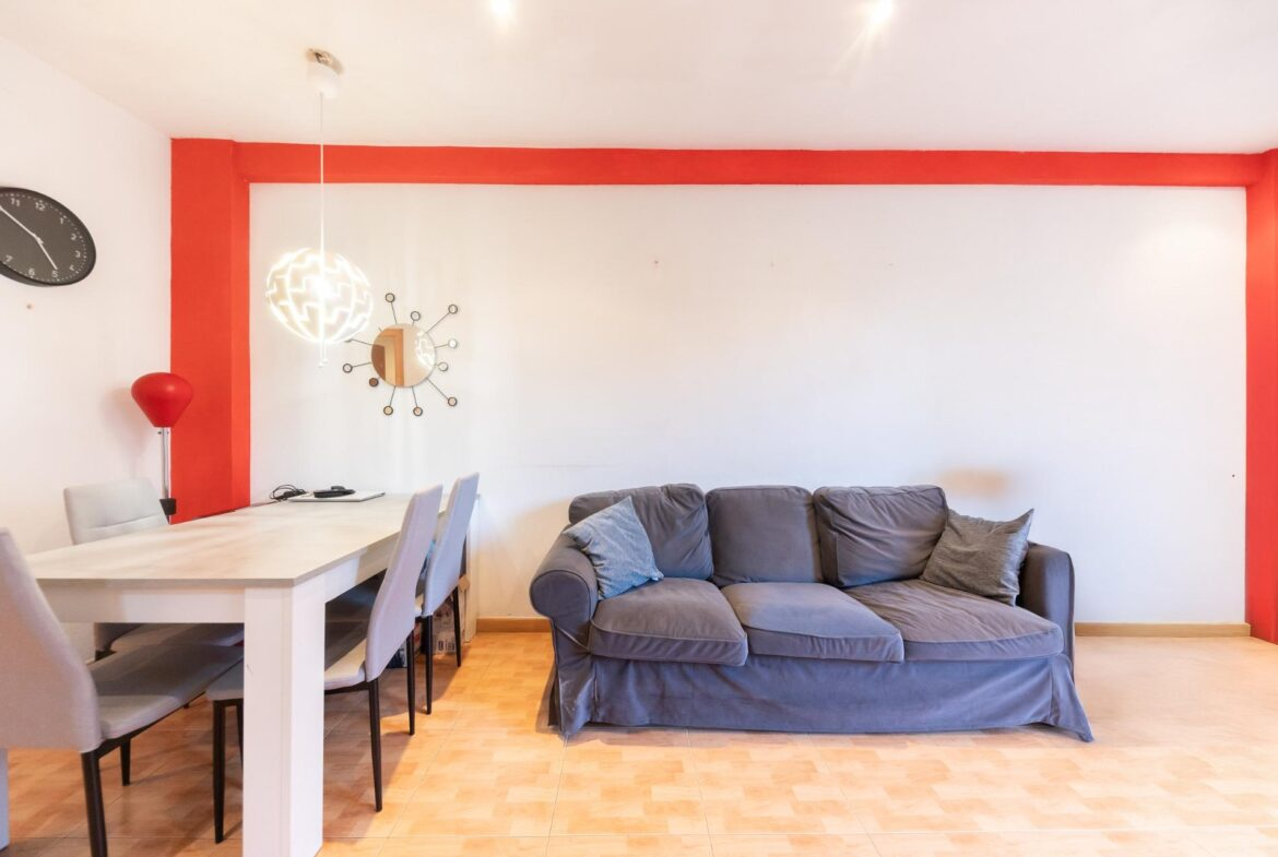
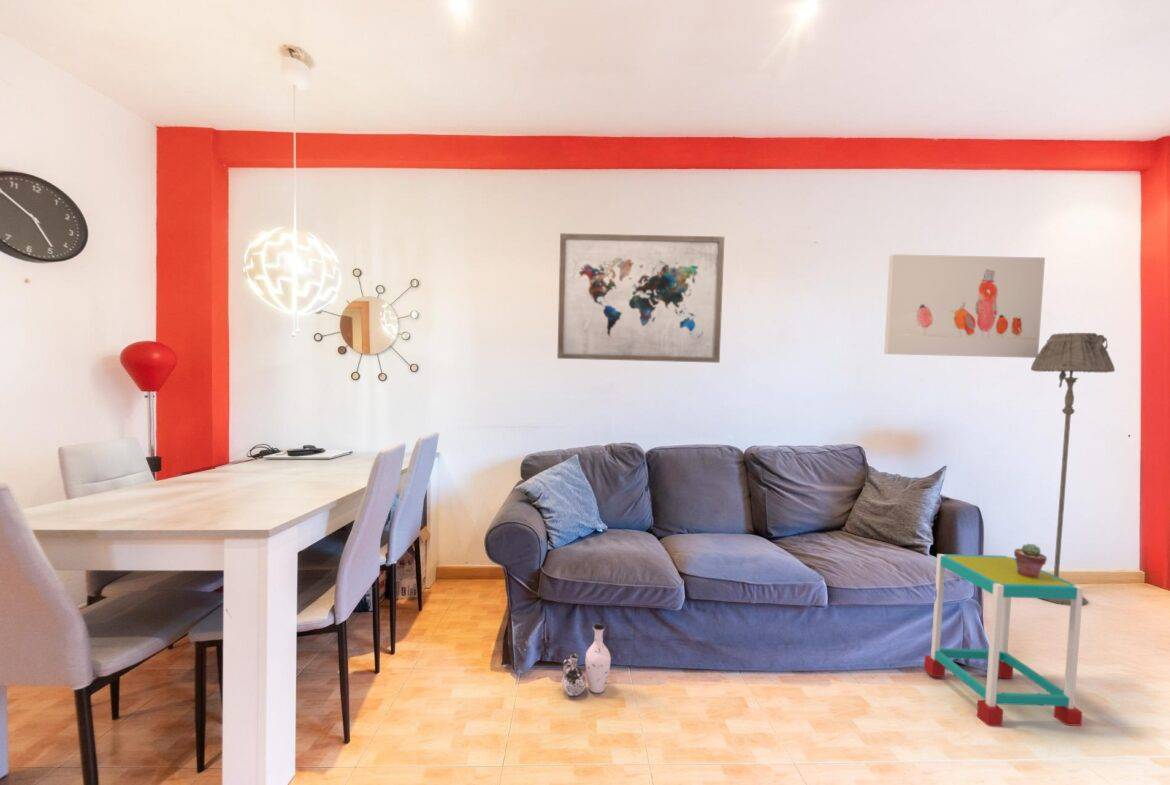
+ side table (1000, 633)
+ floor lamp (1063, 466)
+ wall art (963, 306)
+ wall art (639, 298)
+ vase (586, 659)
+ potted succulent (1029, 559)
